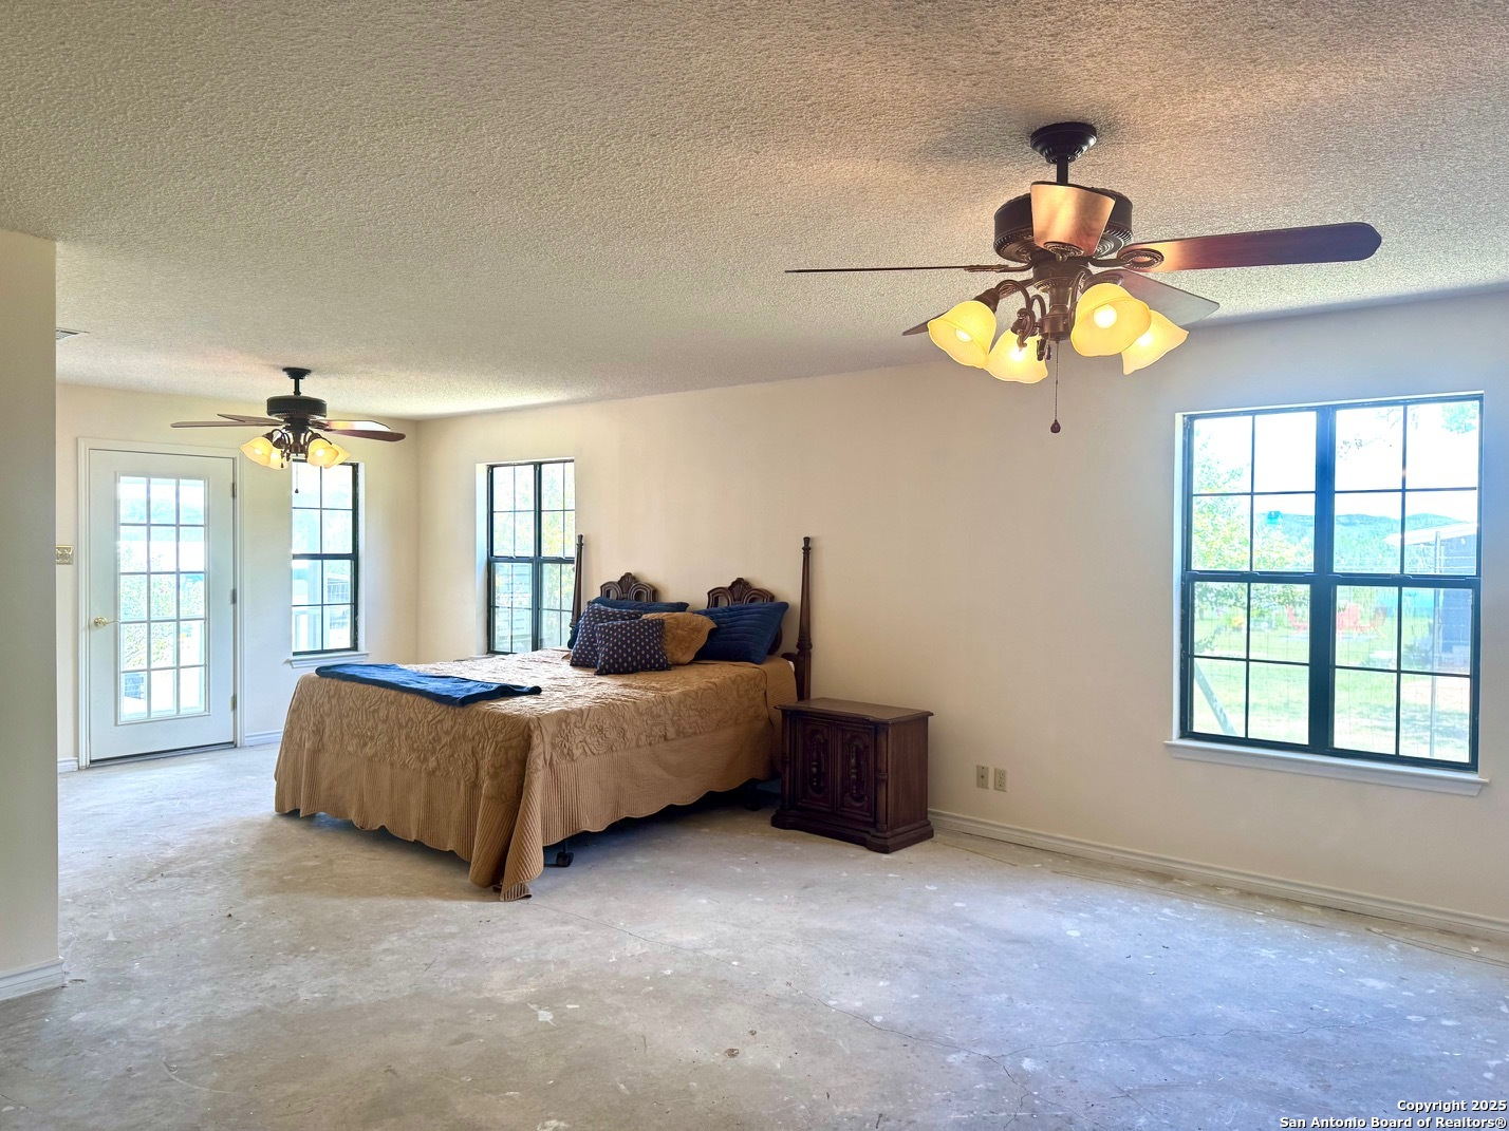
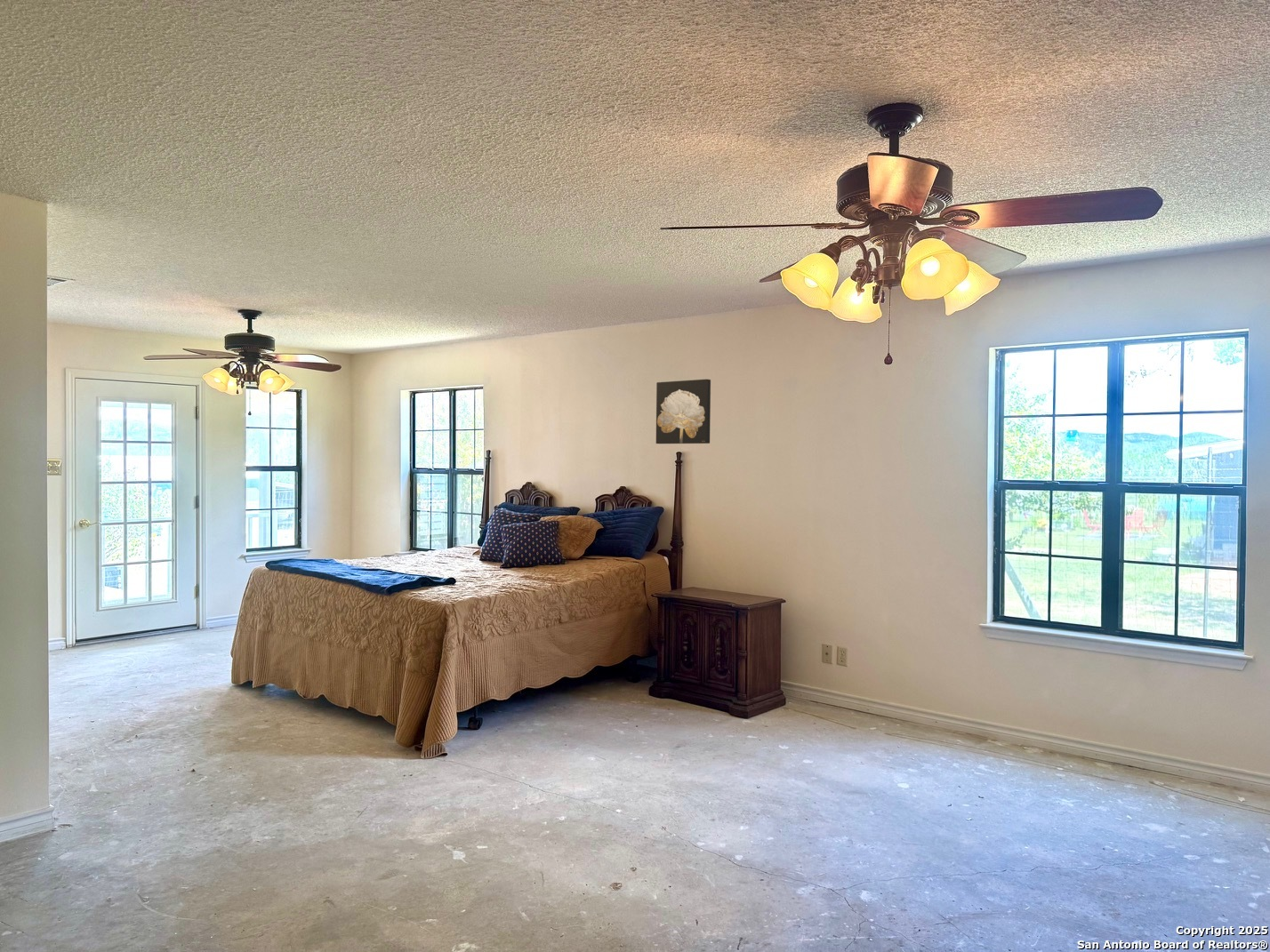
+ wall art (682, 412)
